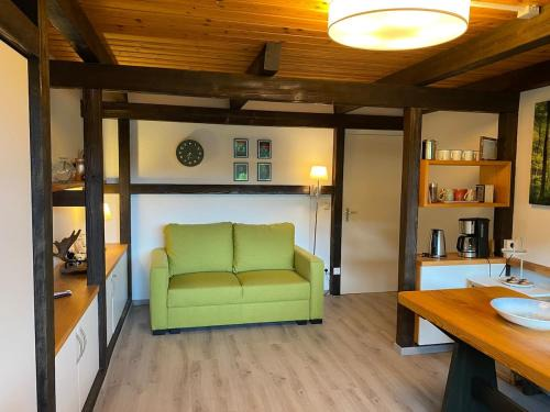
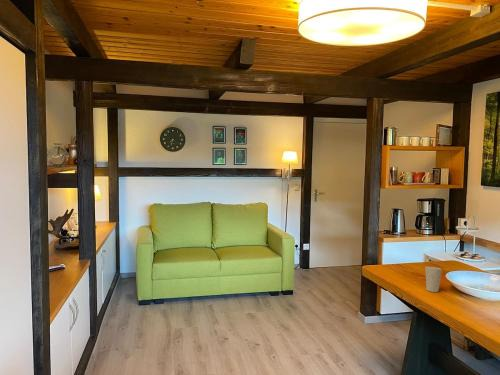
+ cup (433, 278)
